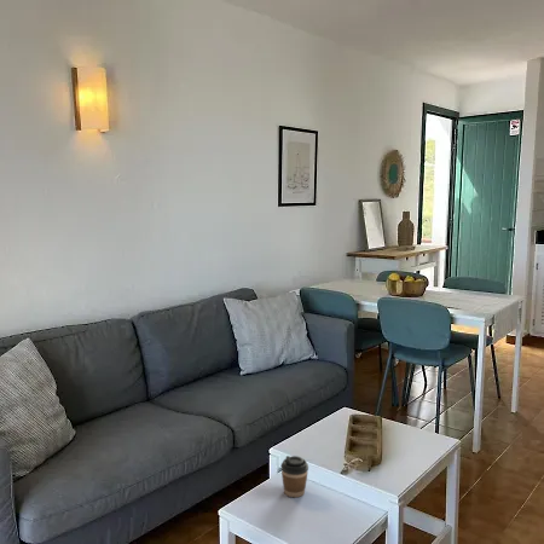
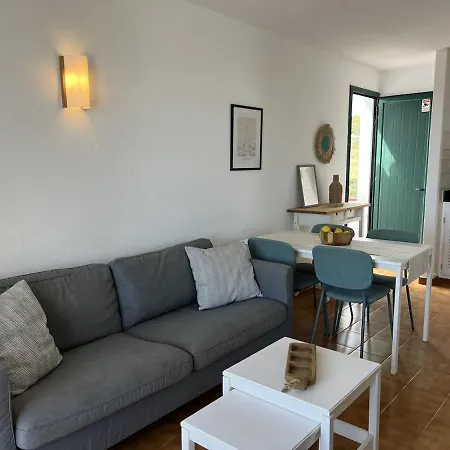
- coffee cup (294, 474)
